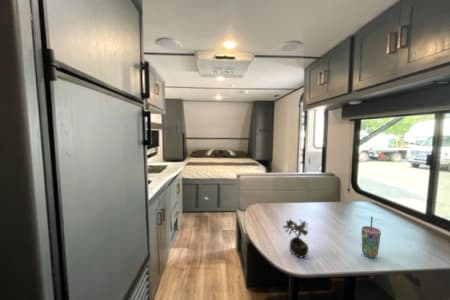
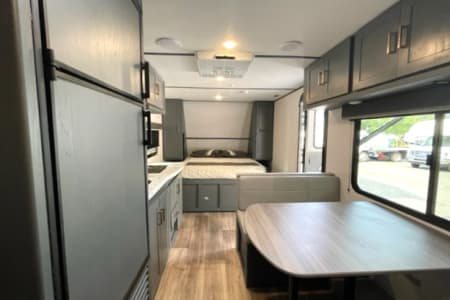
- cup (370, 236)
- succulent plant (298, 236)
